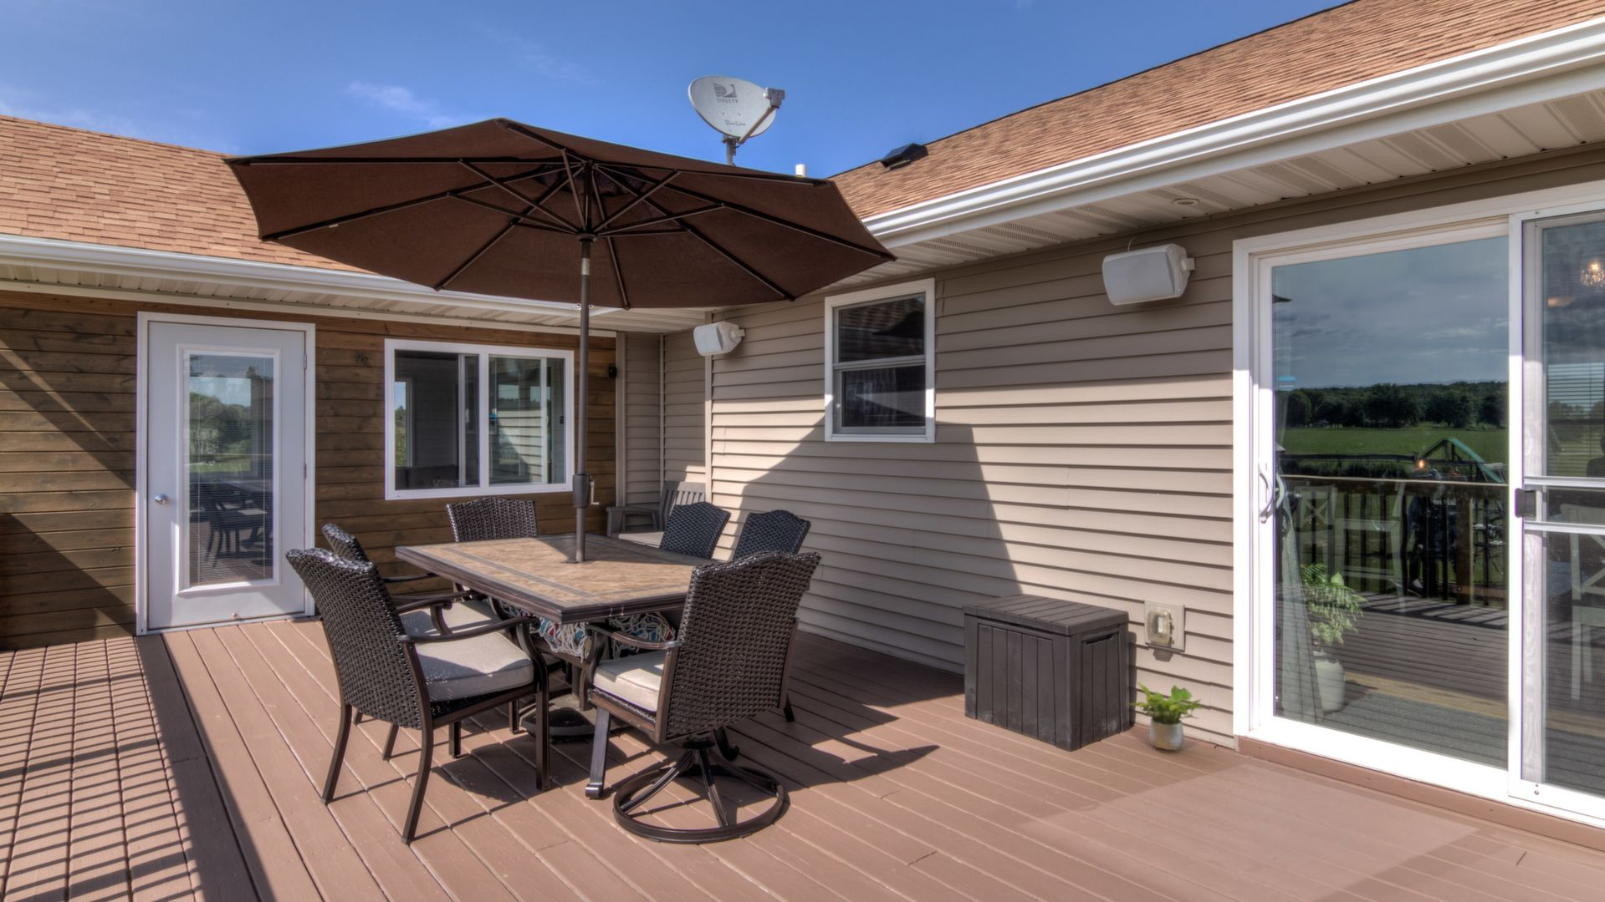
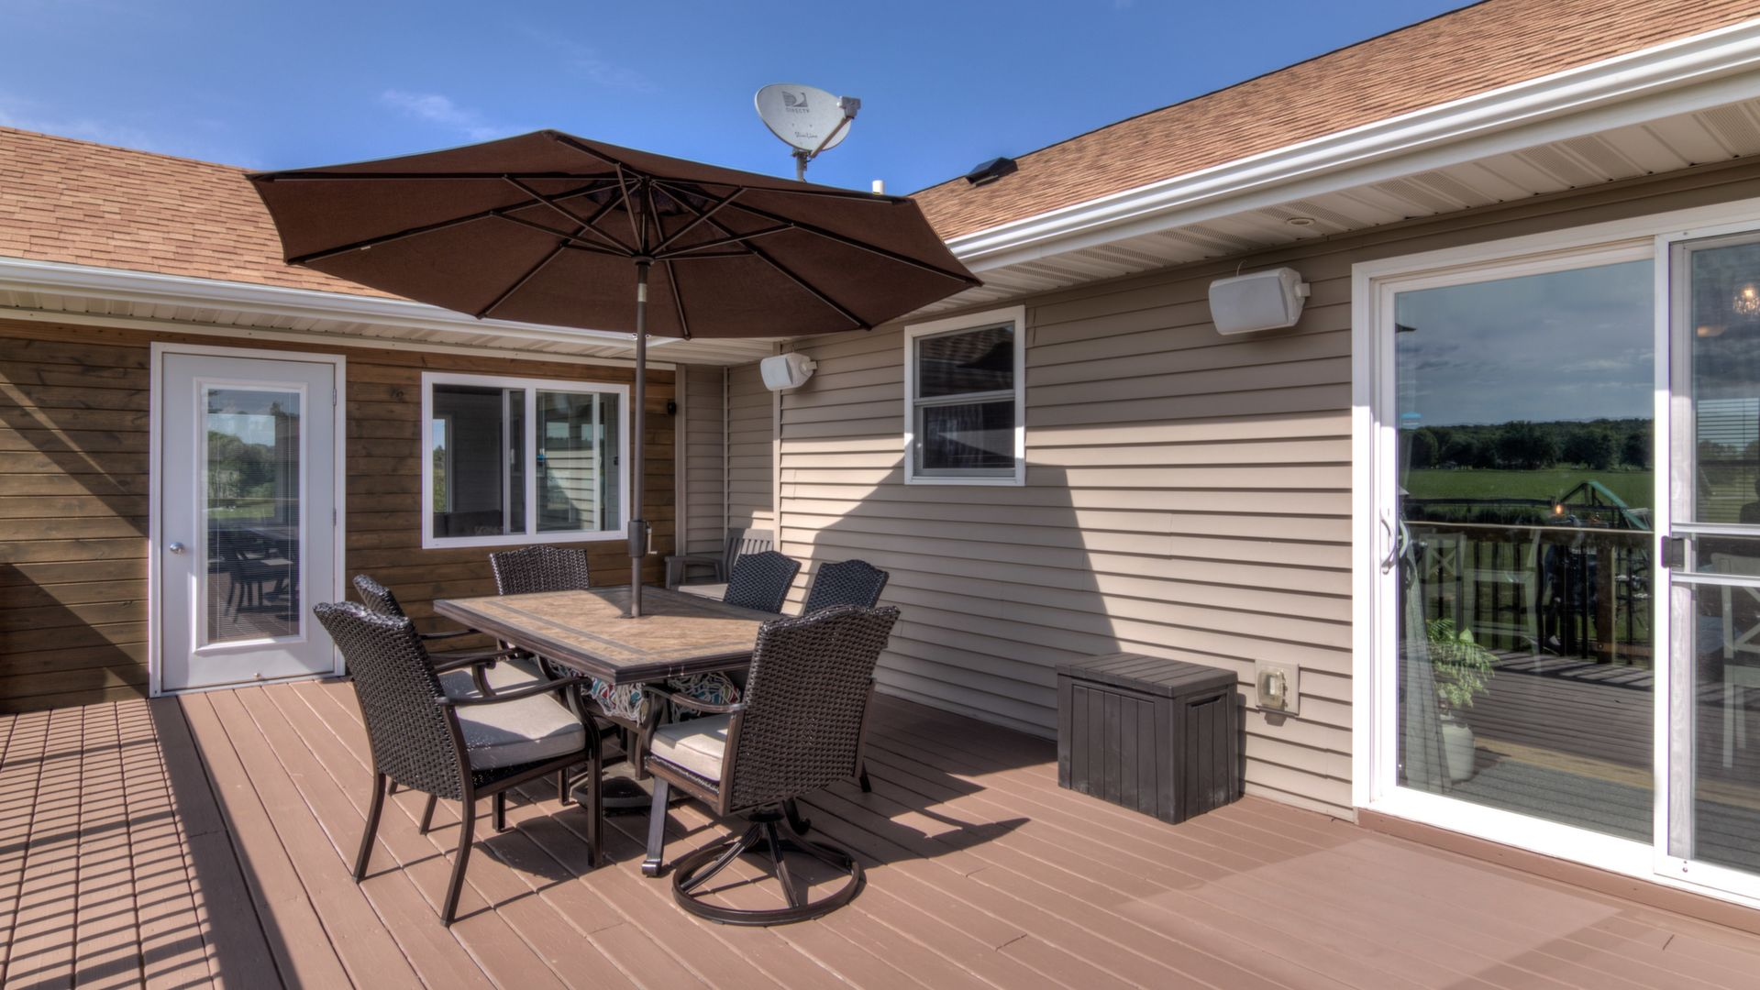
- potted plant (1167, 716)
